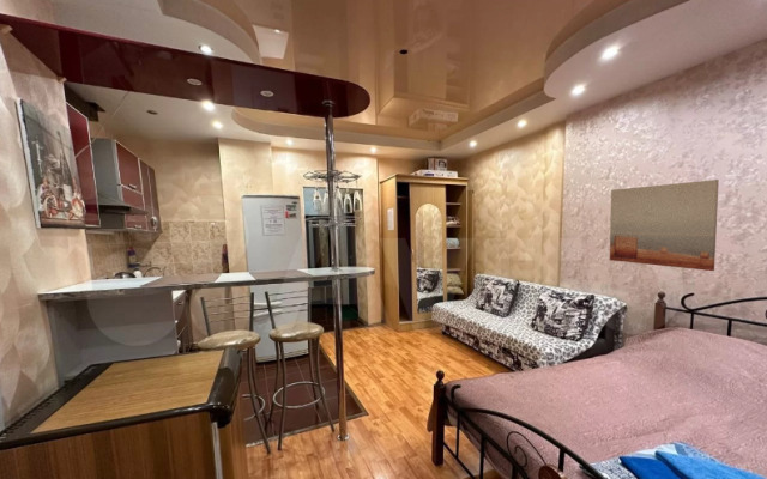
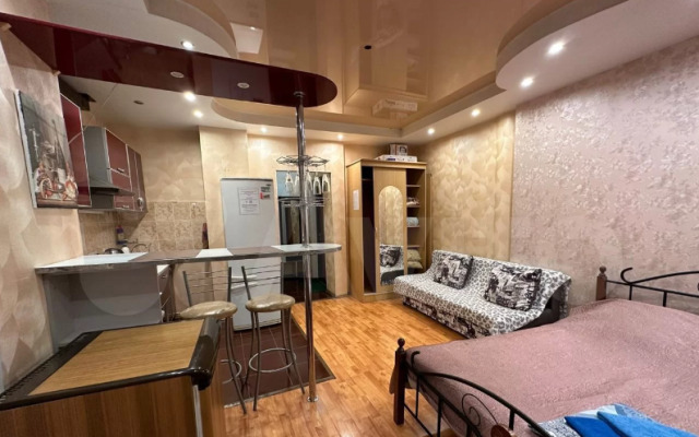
- wall art (657, 225)
